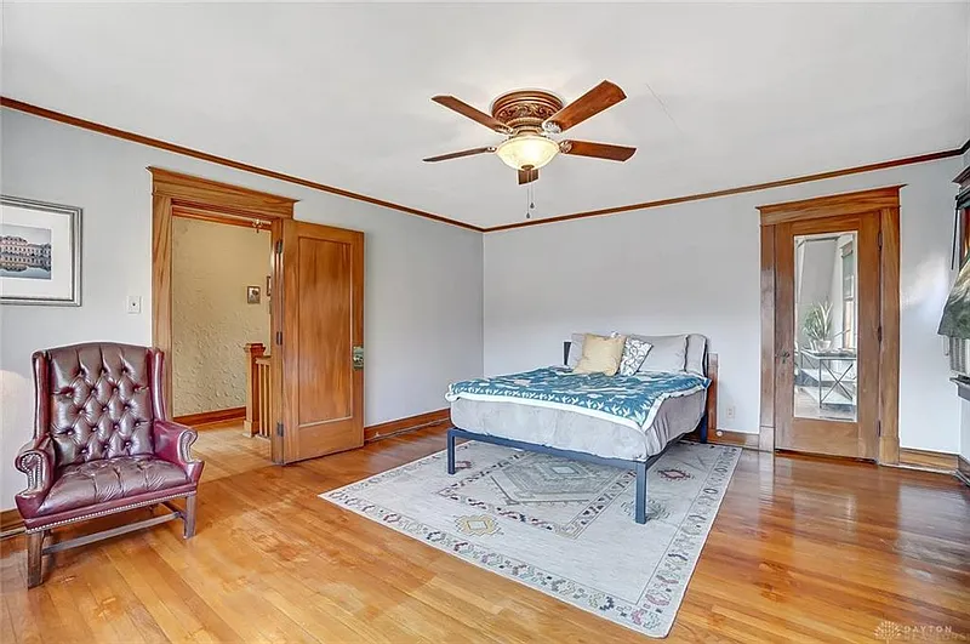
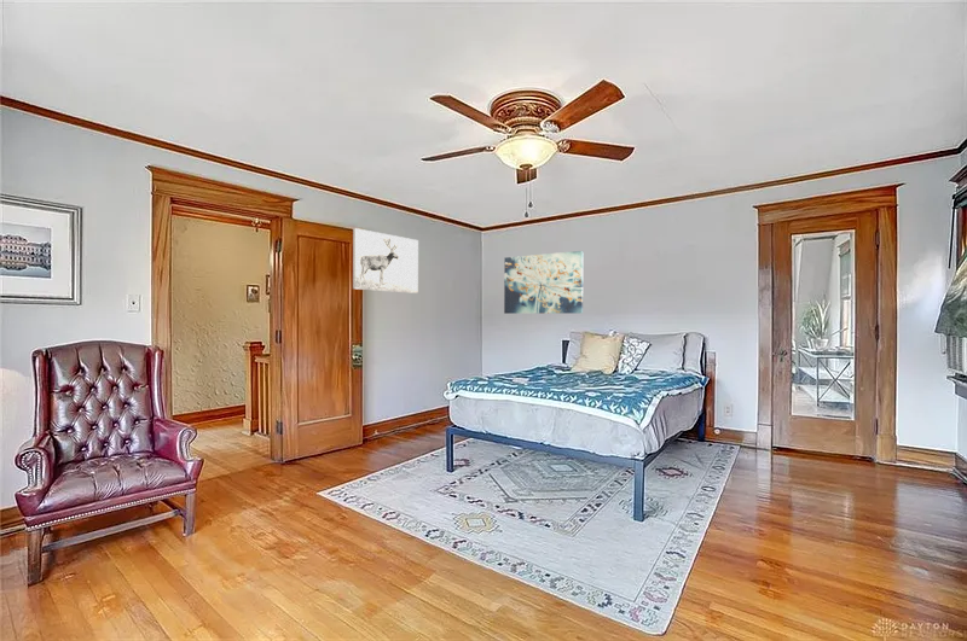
+ wall art (542, 284)
+ wall art (387, 262)
